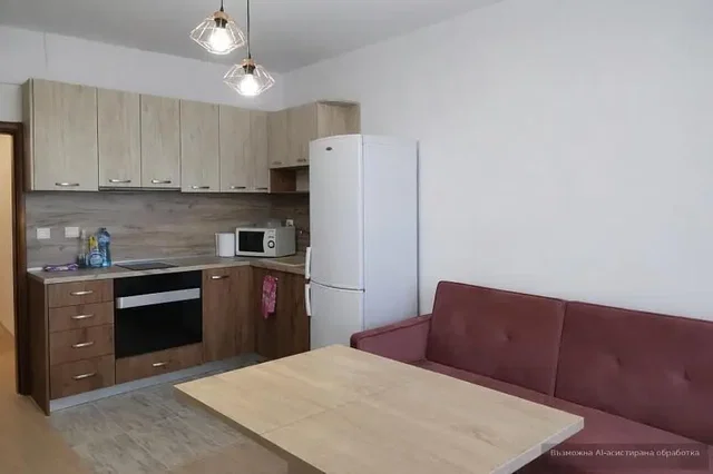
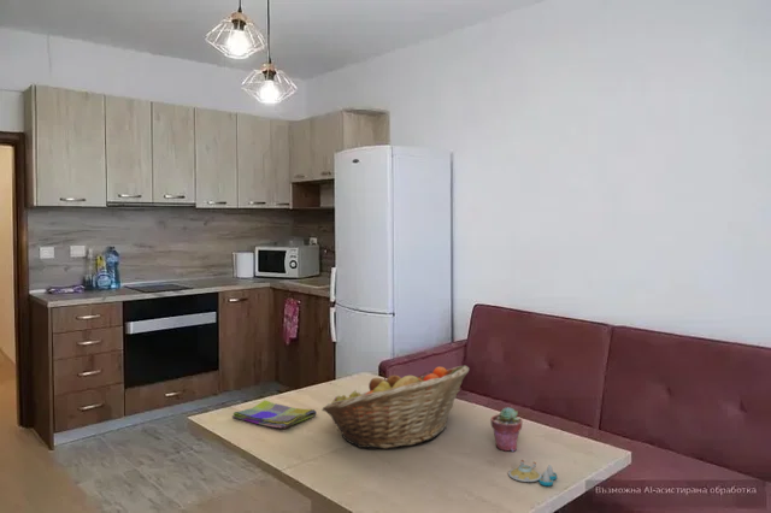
+ fruit basket (399, 399)
+ dish towel (275, 413)
+ salt and pepper shaker set (531, 470)
+ potted succulent (506, 426)
